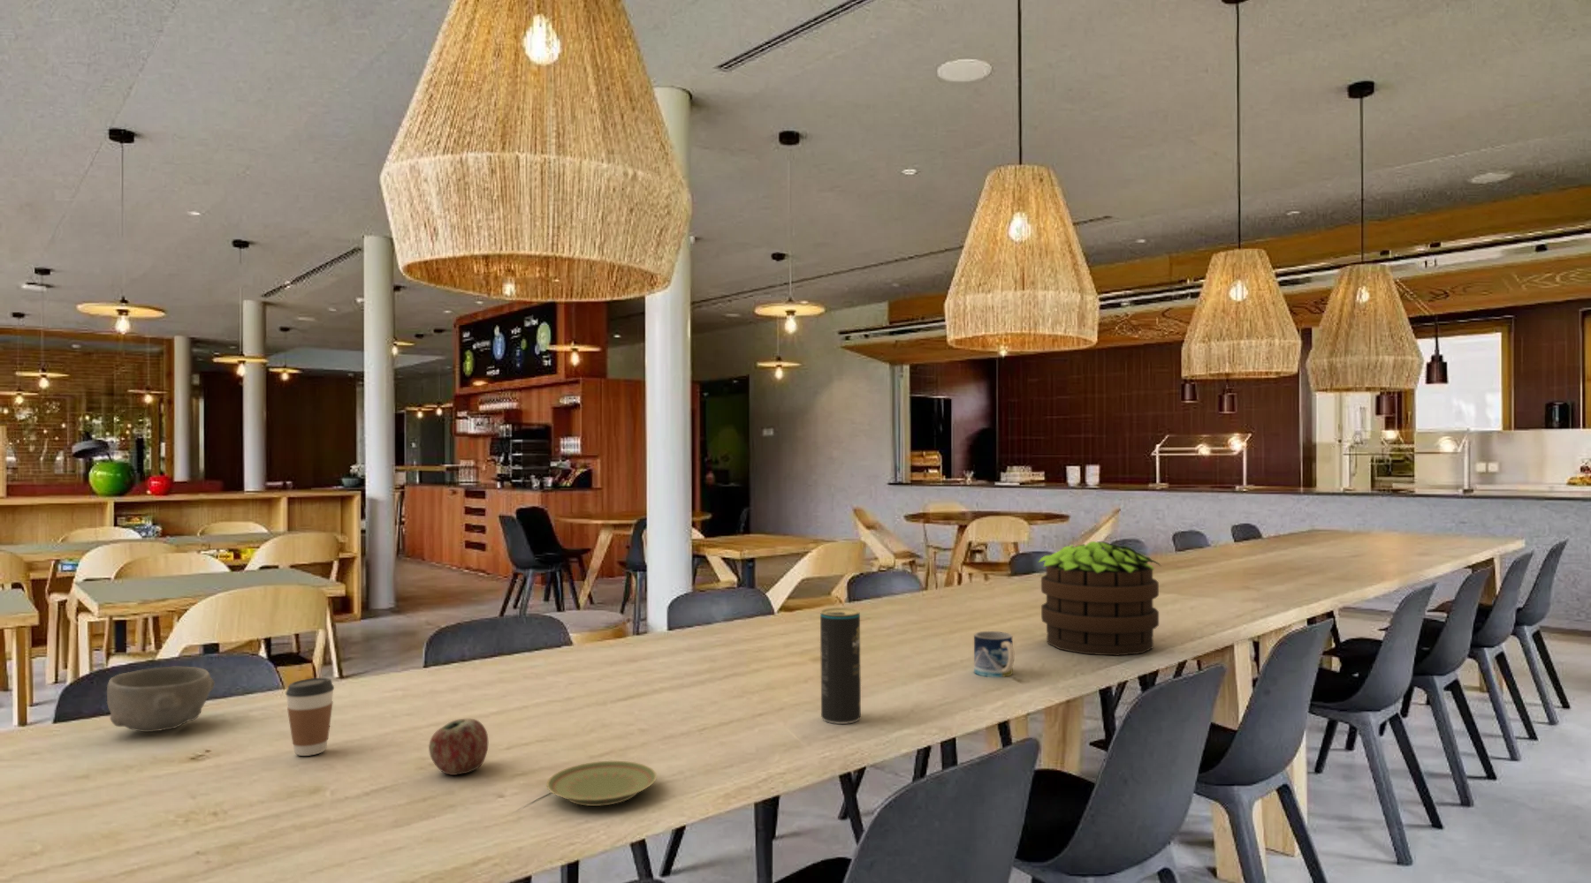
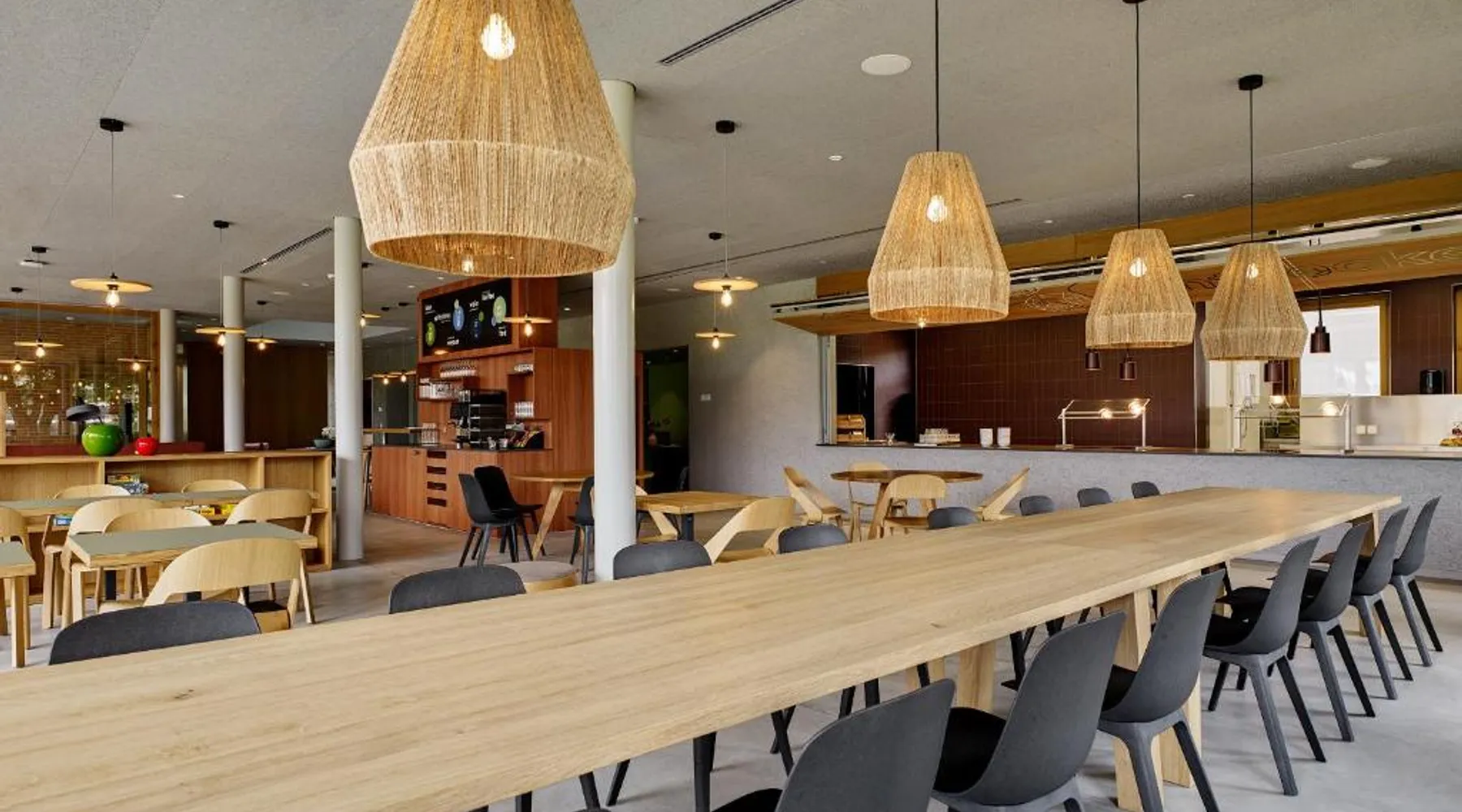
- coffee cup (310, 717)
- potted plant (1099, 593)
- beverage can (840, 664)
- bowl (162, 700)
- mug (997, 656)
- plate (602, 785)
- apple (459, 746)
